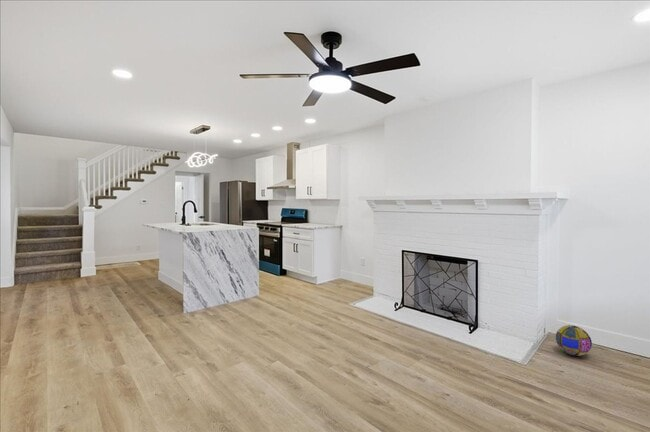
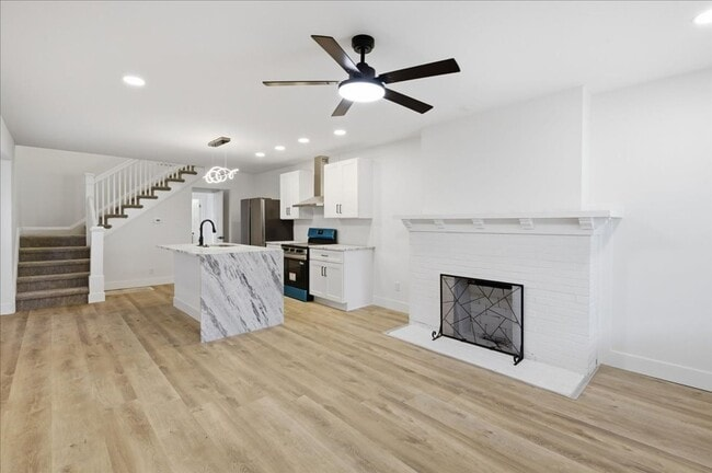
- ball (573, 340)
